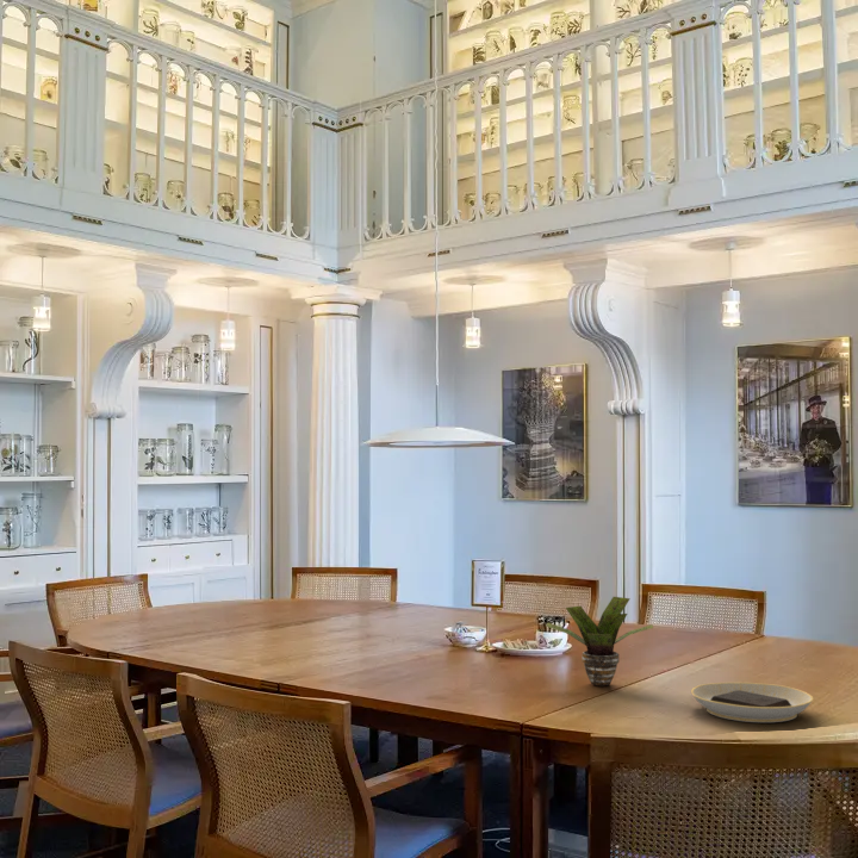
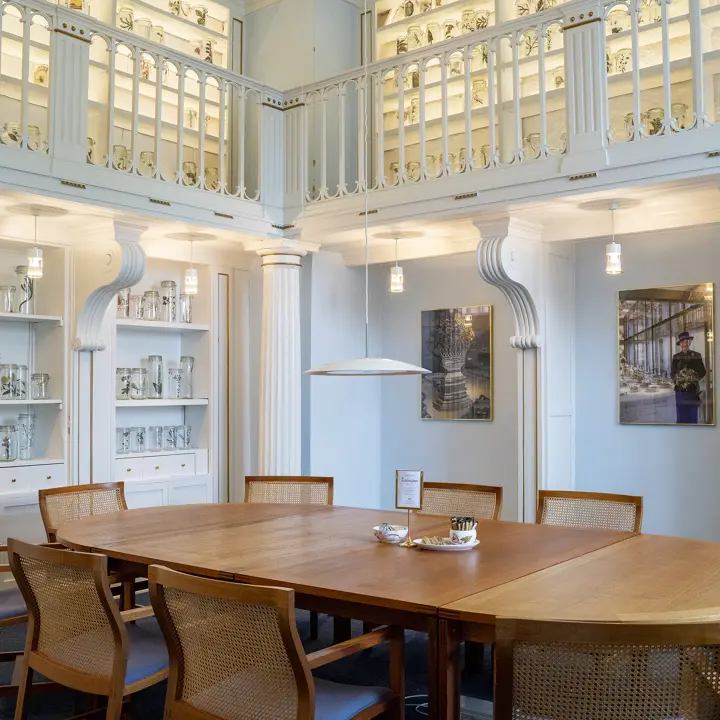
- plate (751, 702)
- potted plant (598, 641)
